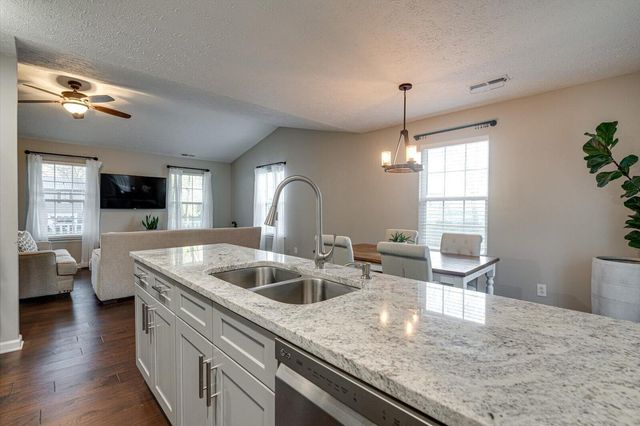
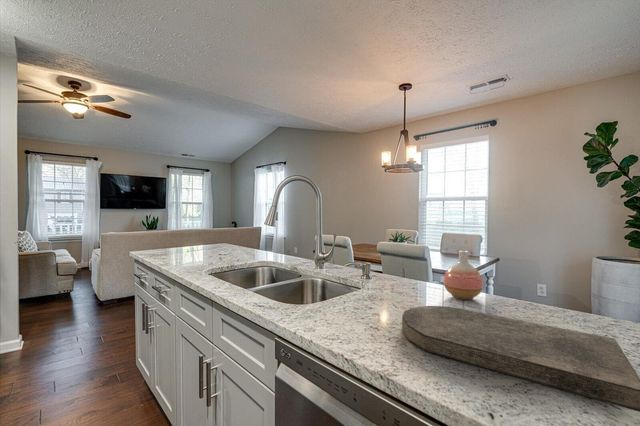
+ cutting board (495, 338)
+ vase (463, 274)
